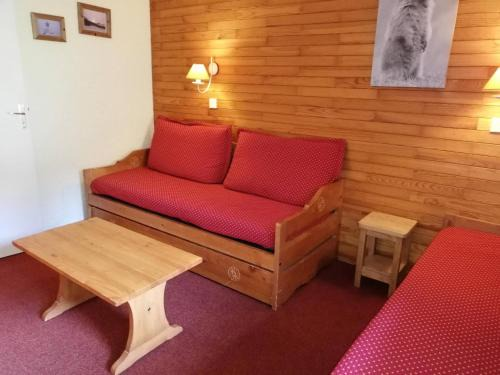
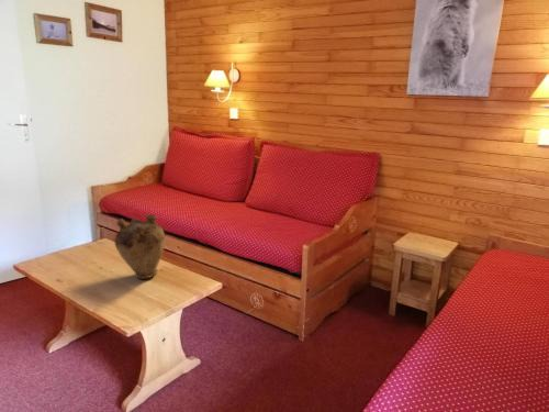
+ vase (141, 246)
